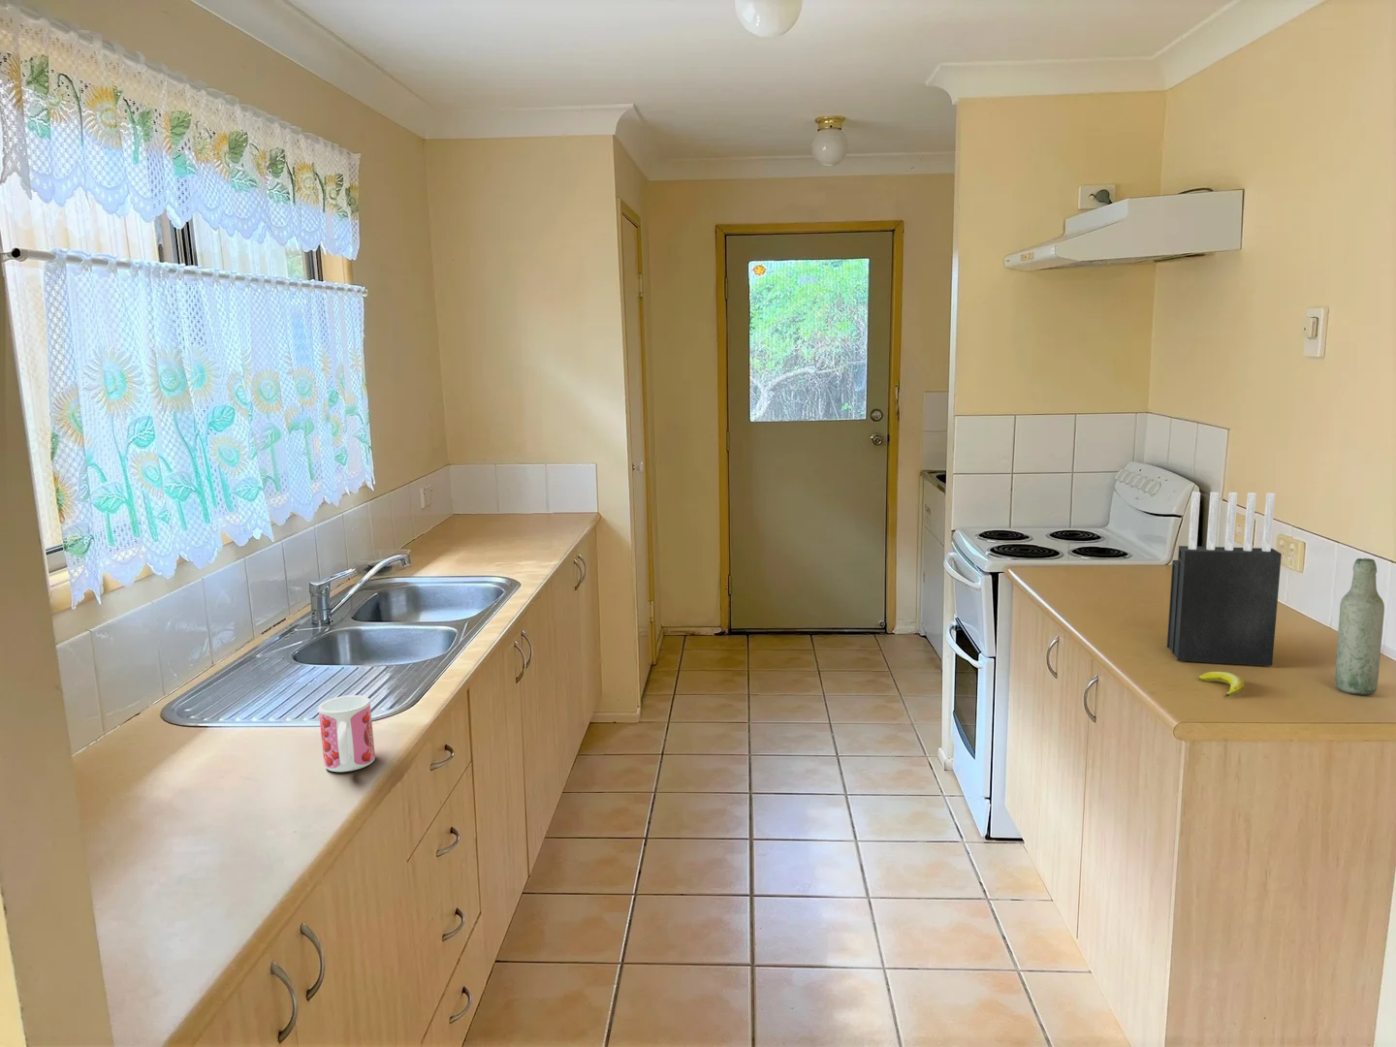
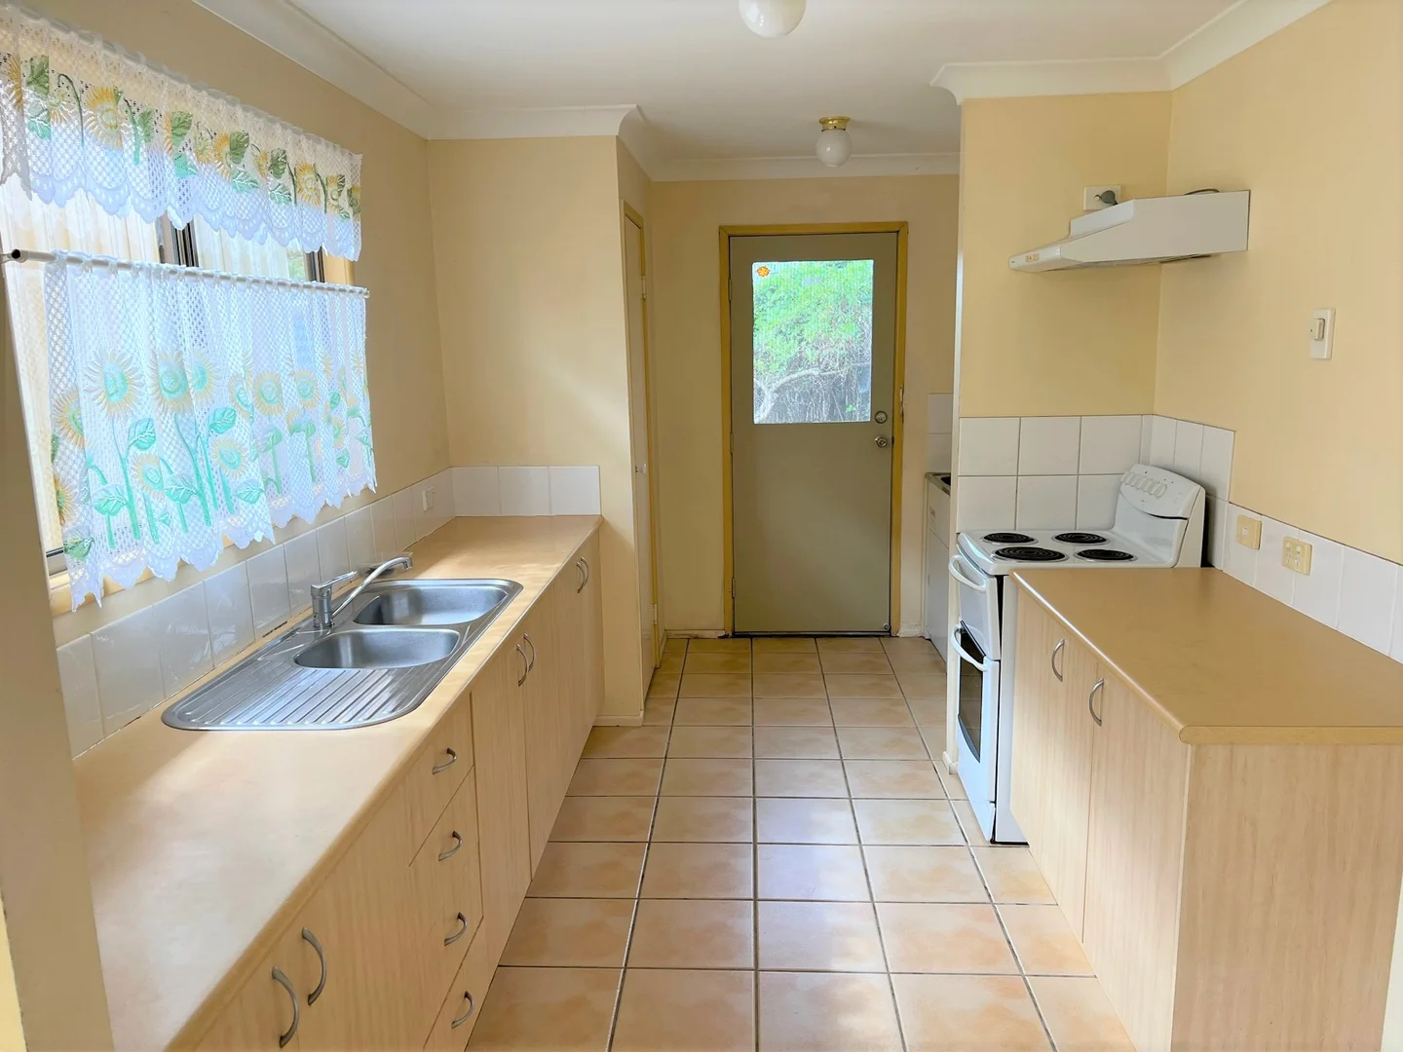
- bottle (1361, 626)
- mug (344, 737)
- banana (1223, 681)
- knife block (1221, 573)
